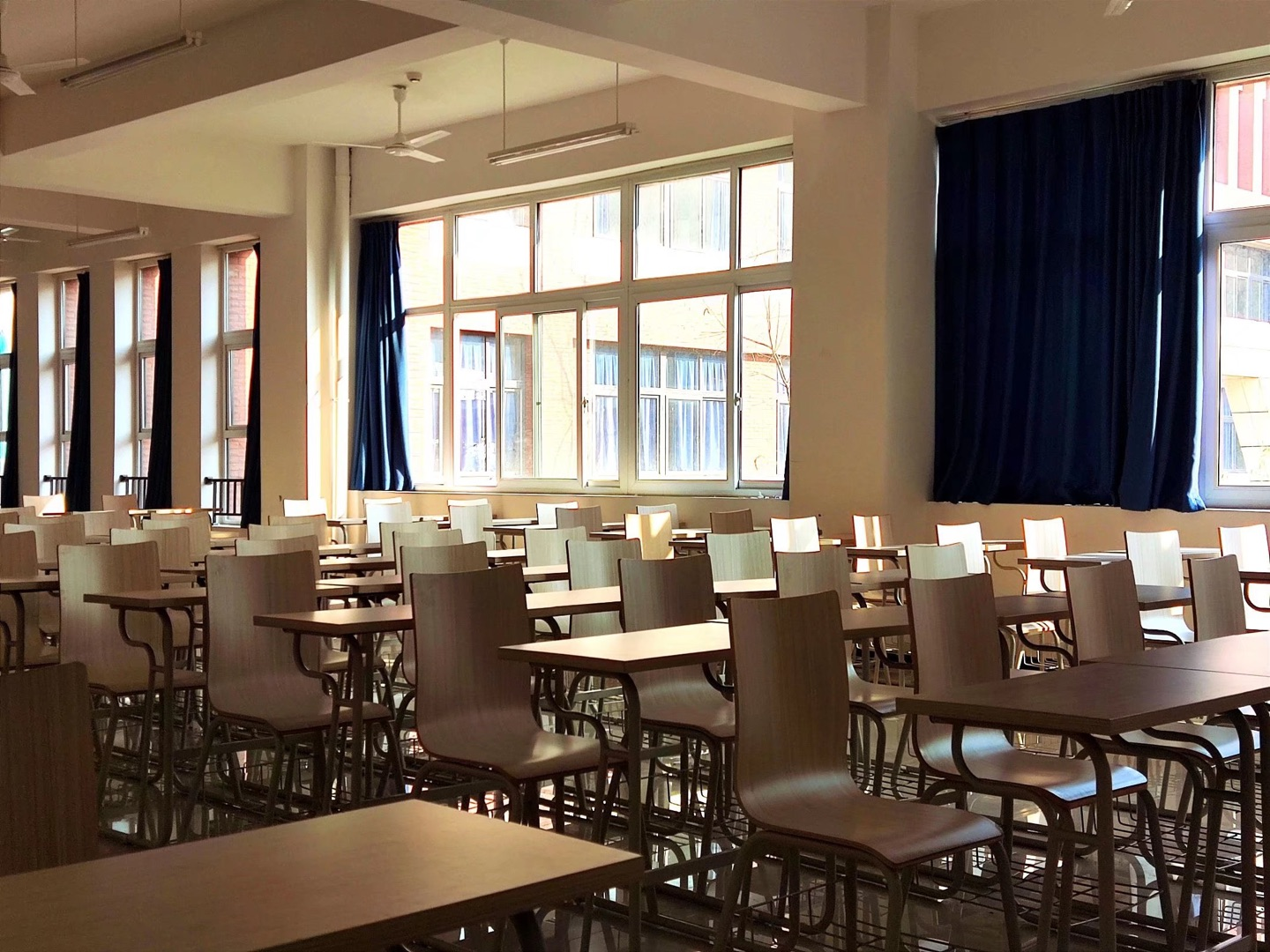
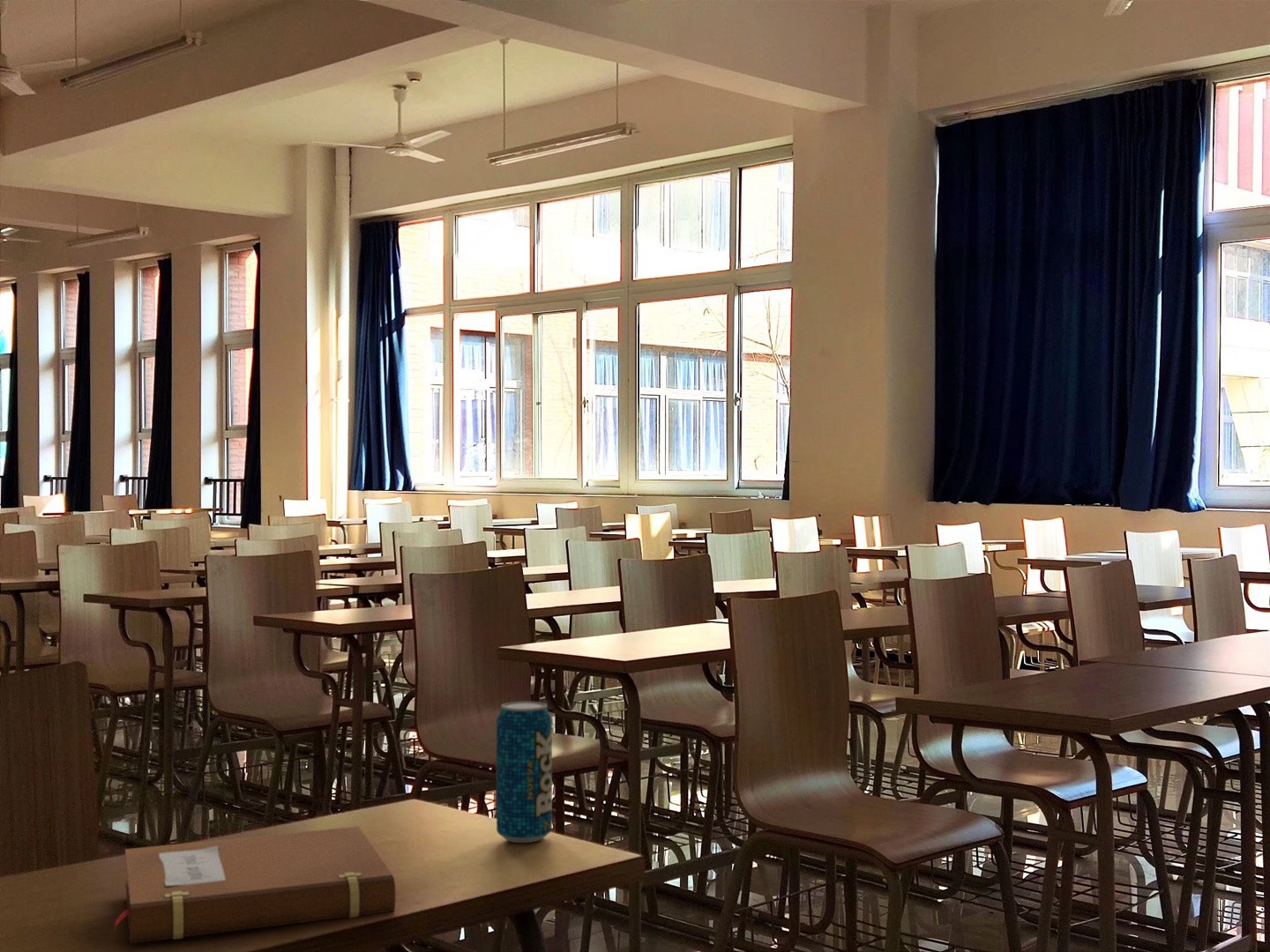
+ beverage can (524, 770)
+ notebook (249, 881)
